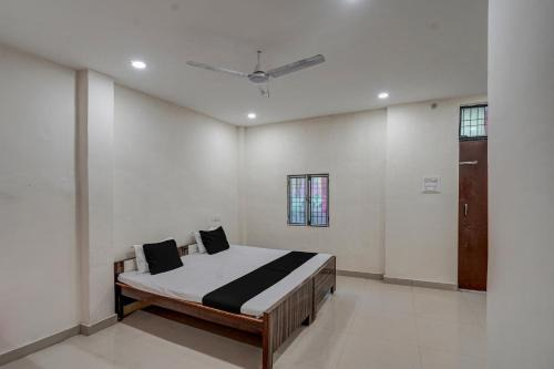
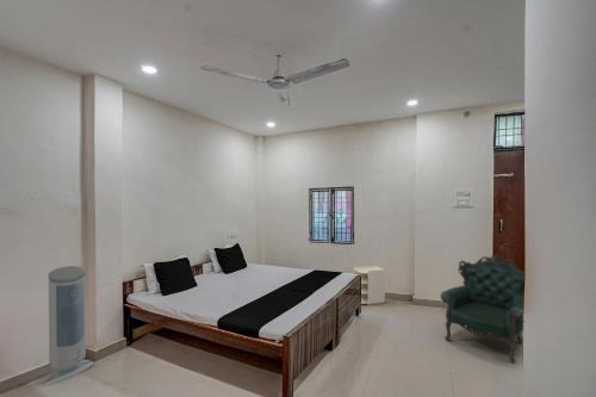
+ armchair (486, 299)
+ air purifier (67, 320)
+ nightstand (368, 285)
